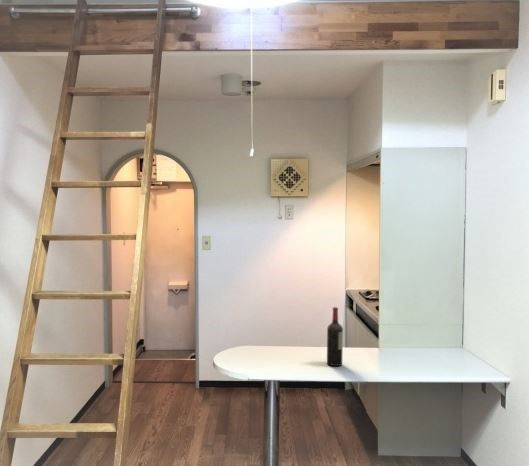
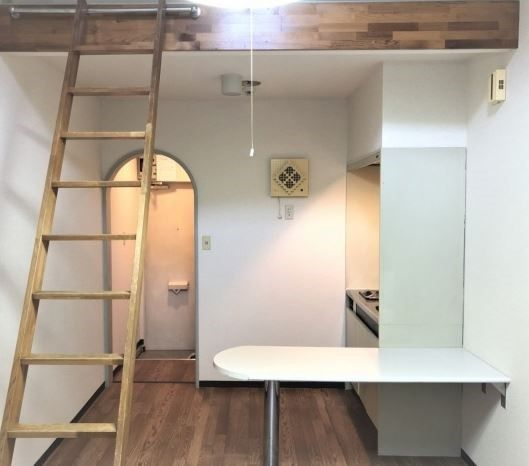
- wine bottle (334, 335)
